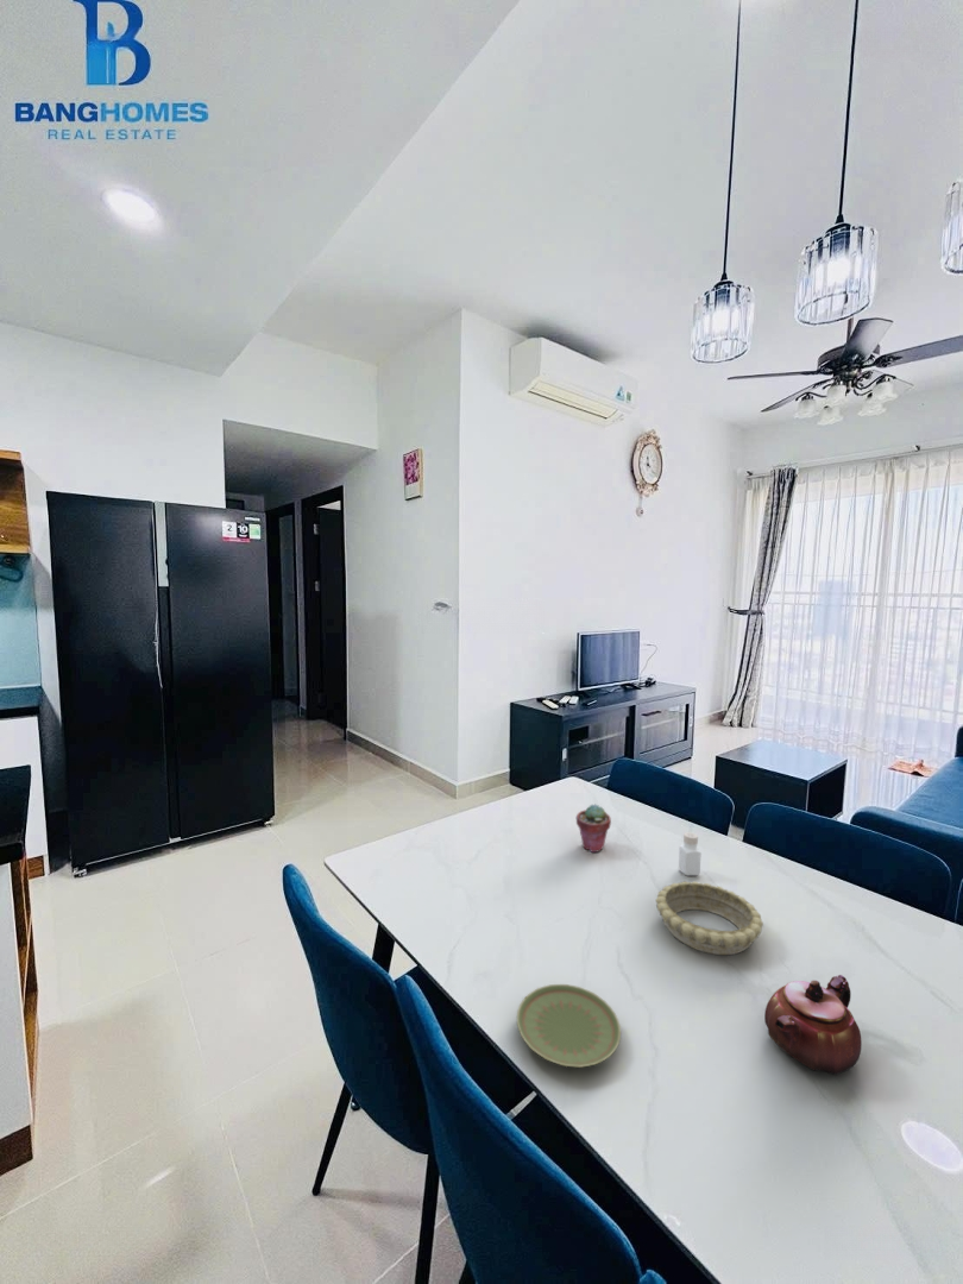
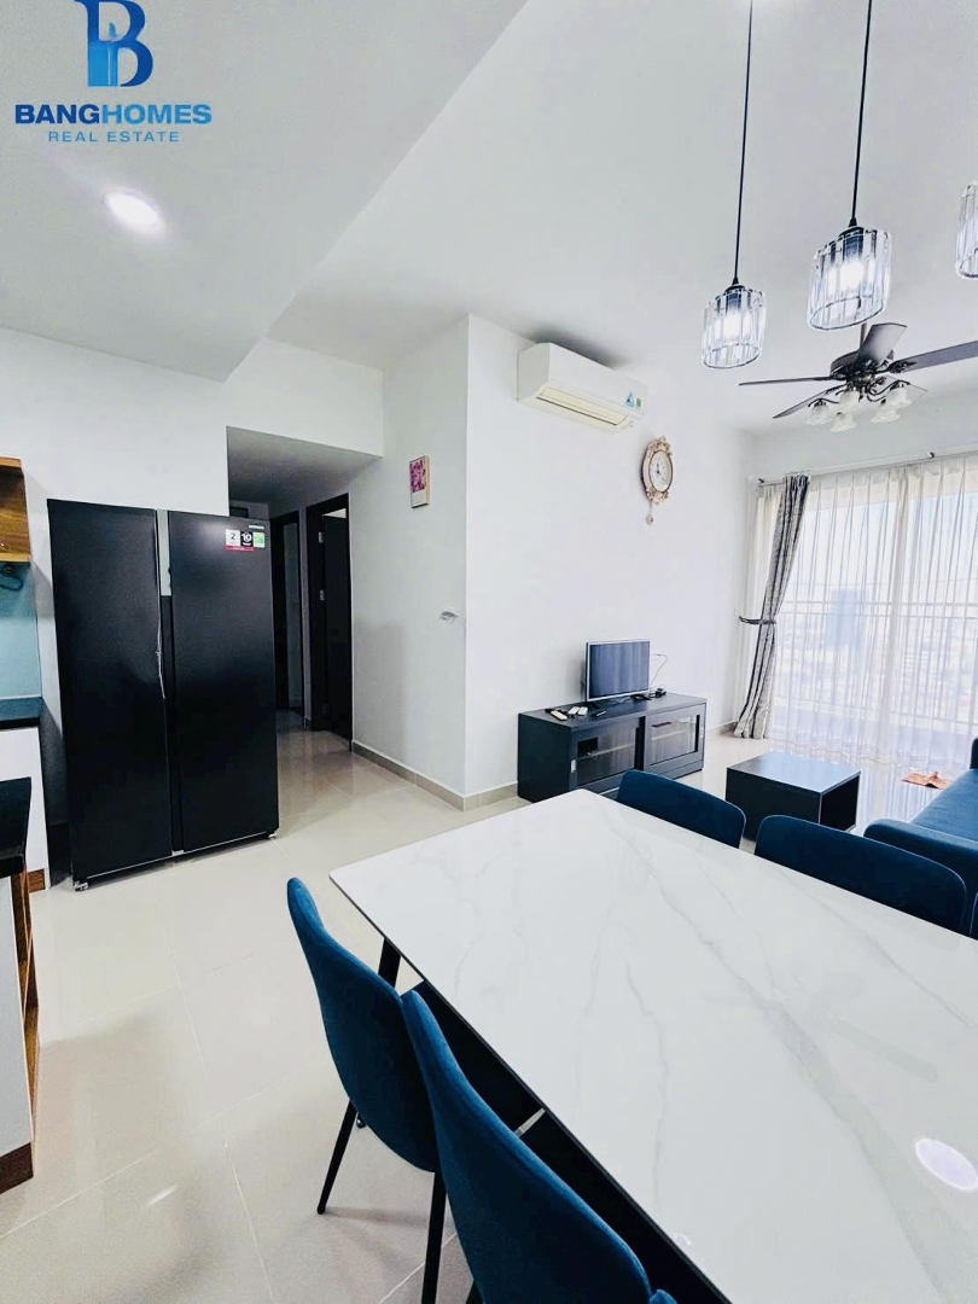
- pepper shaker (690, 854)
- plate (567, 1027)
- teapot (814, 1012)
- decorative bowl (709, 911)
- potted succulent (593, 825)
